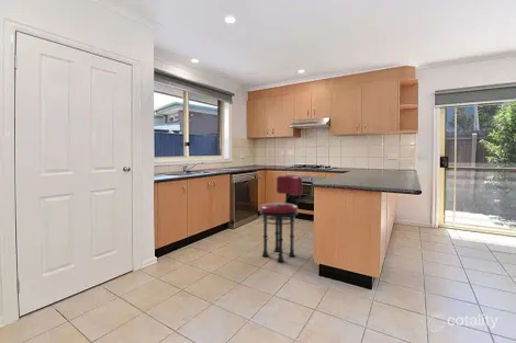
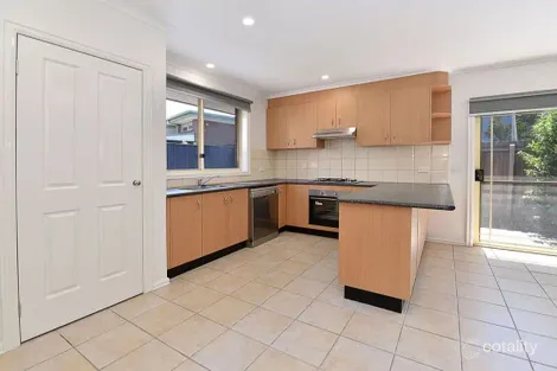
- stool (281, 215)
